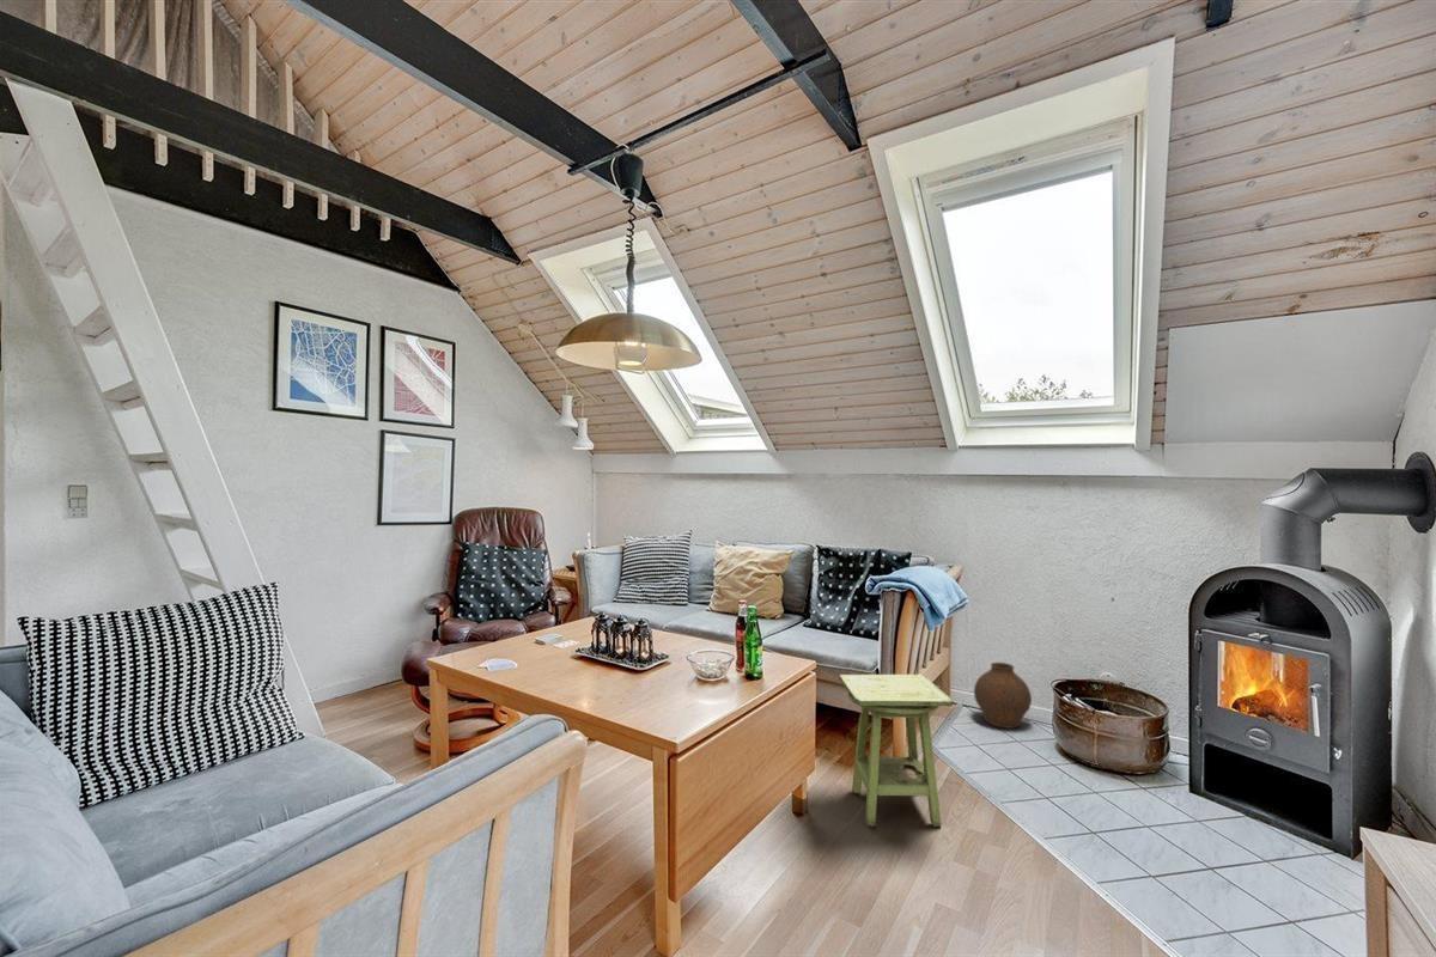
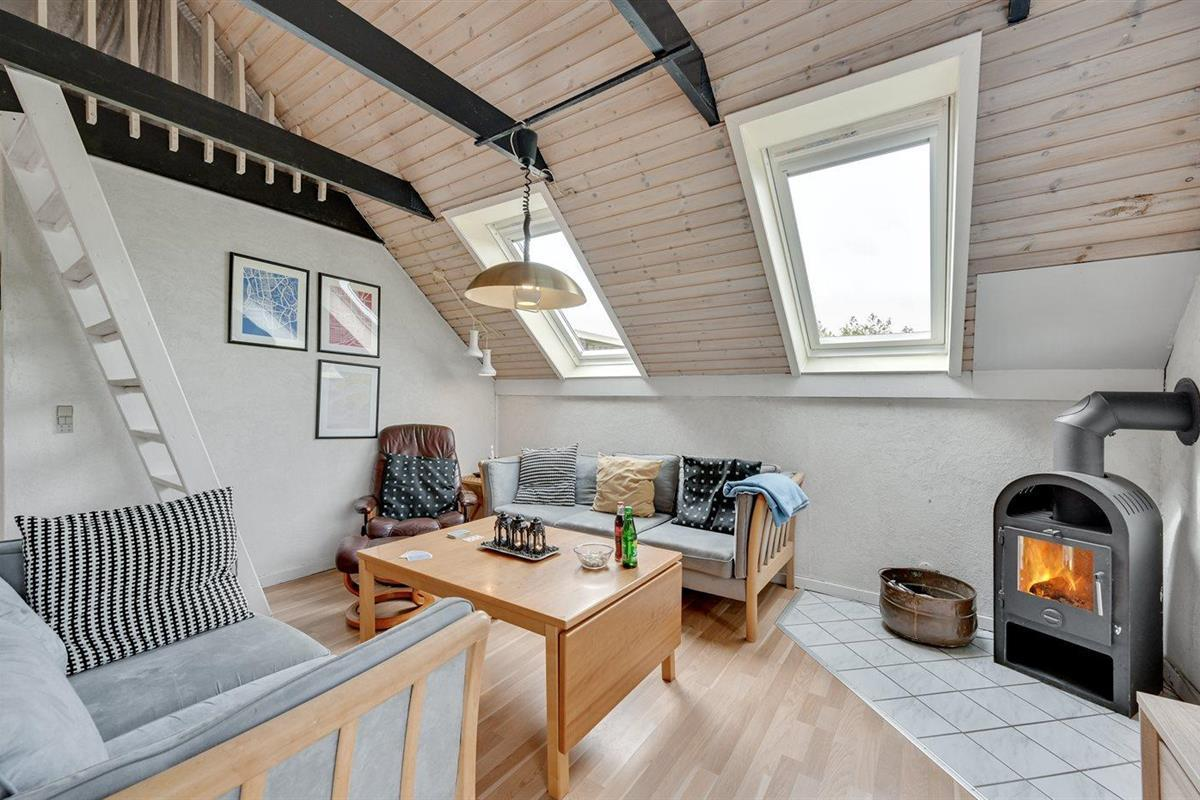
- side table (888, 756)
- vase (1002, 693)
